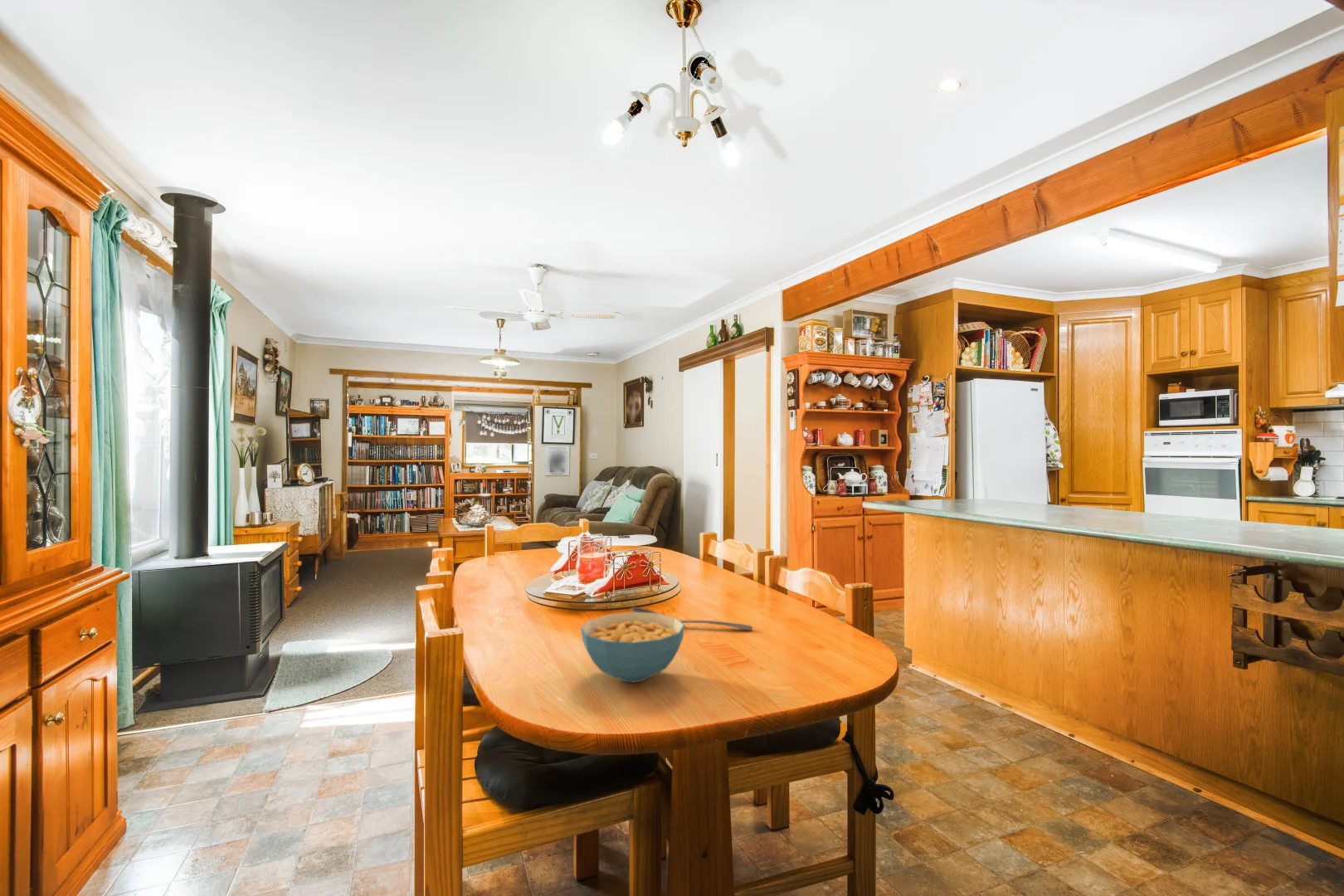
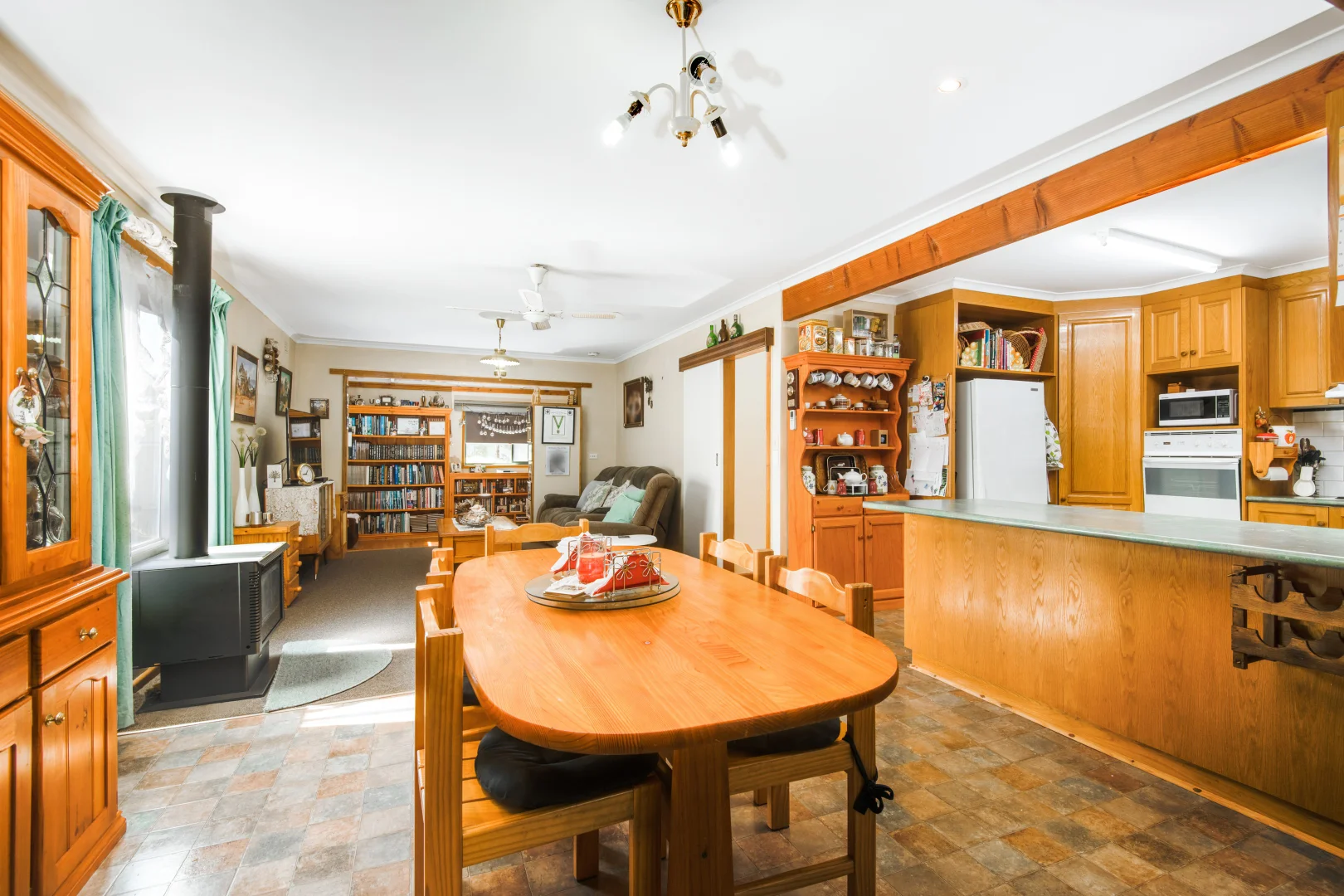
- stirrer (691, 621)
- cereal bowl (633, 650)
